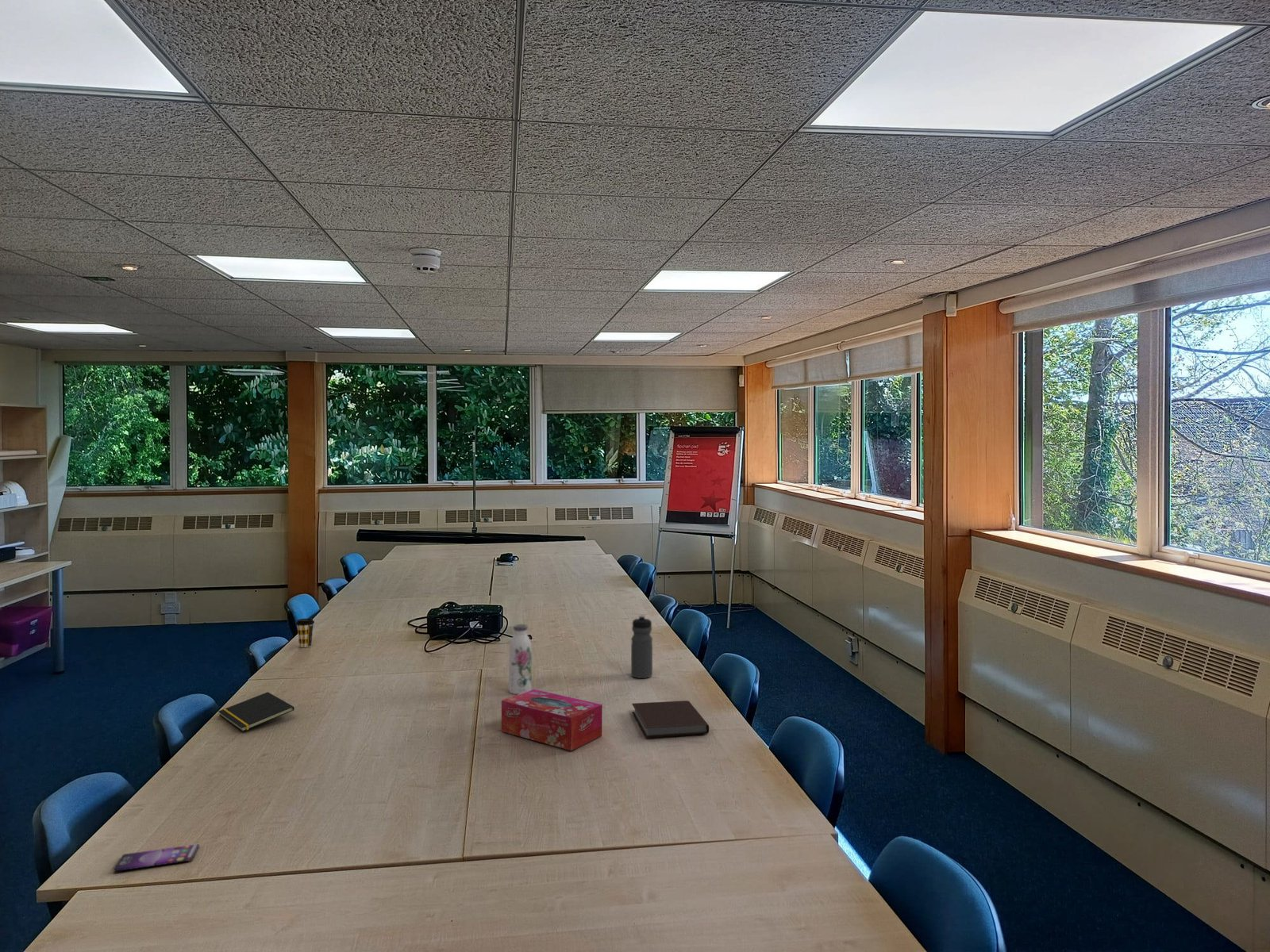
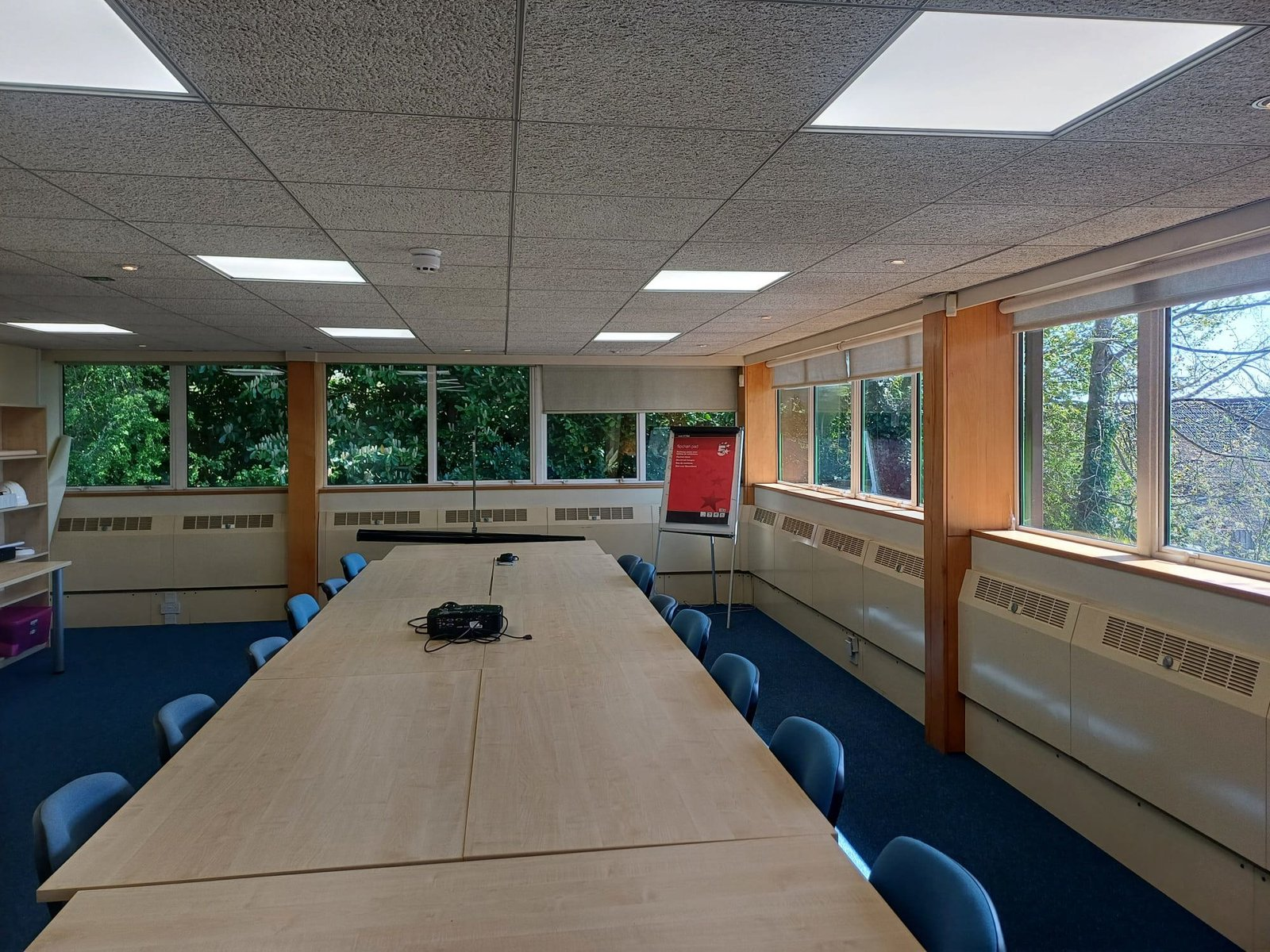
- notebook (668, 717)
- water bottle (641, 645)
- coffee cup (305, 632)
- notepad (256, 710)
- water bottle (520, 658)
- tissue box (551, 718)
- smartphone (157, 857)
